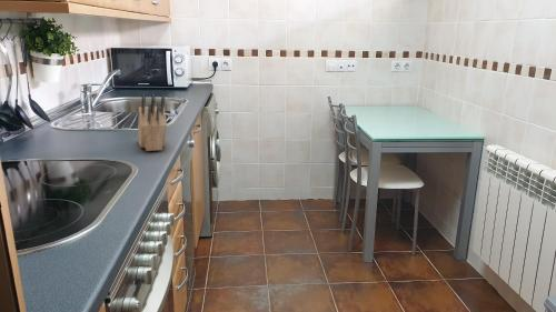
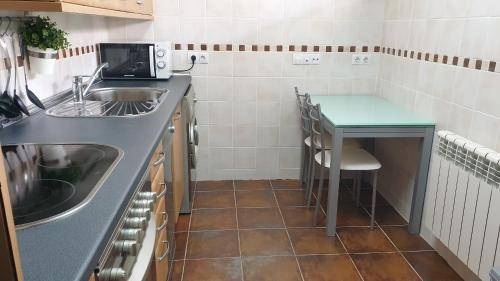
- knife block (151, 119)
